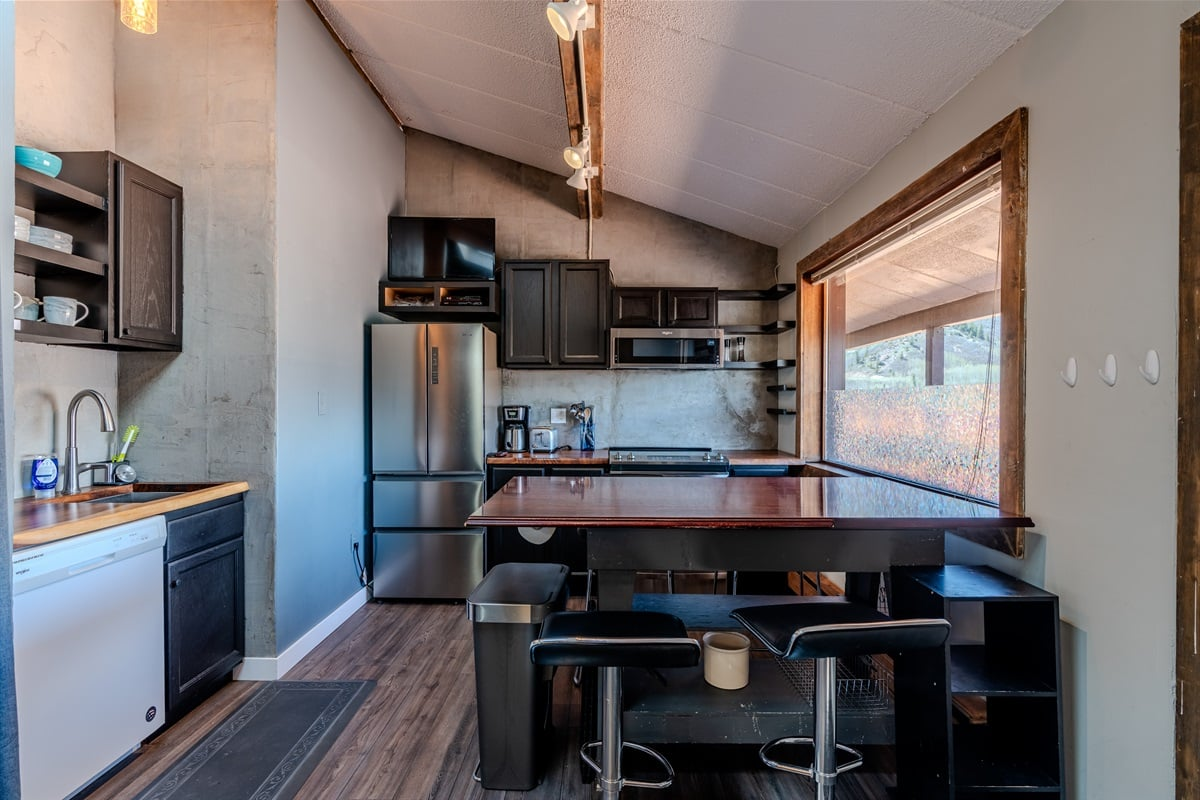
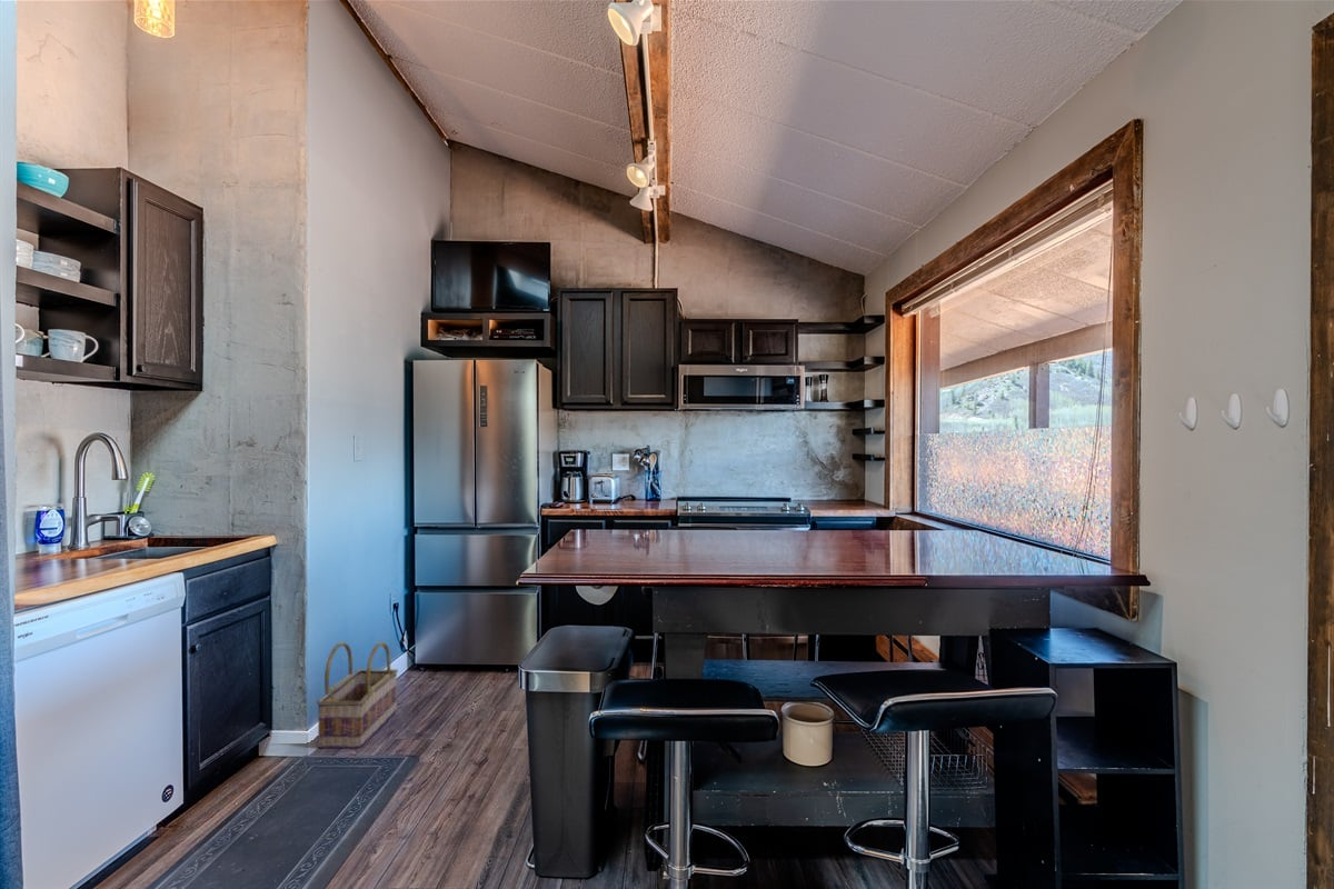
+ basket (359, 686)
